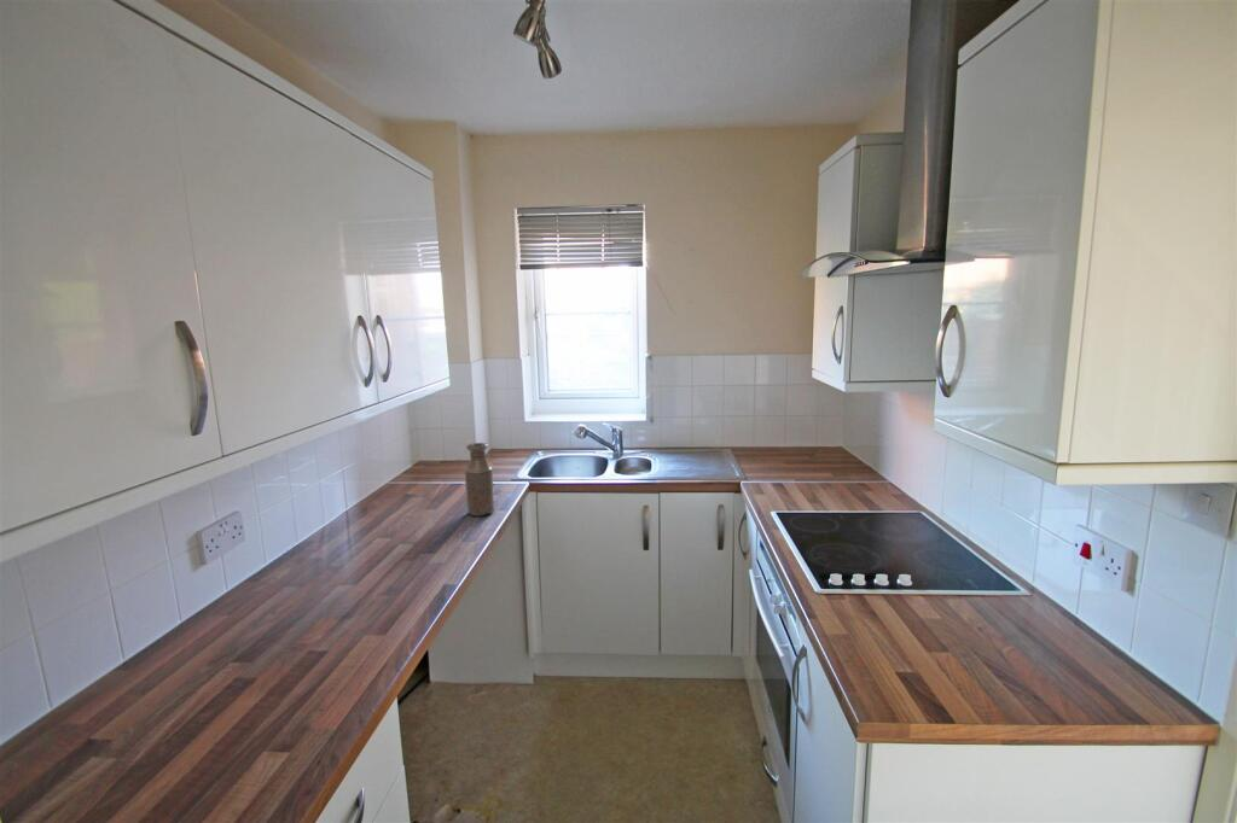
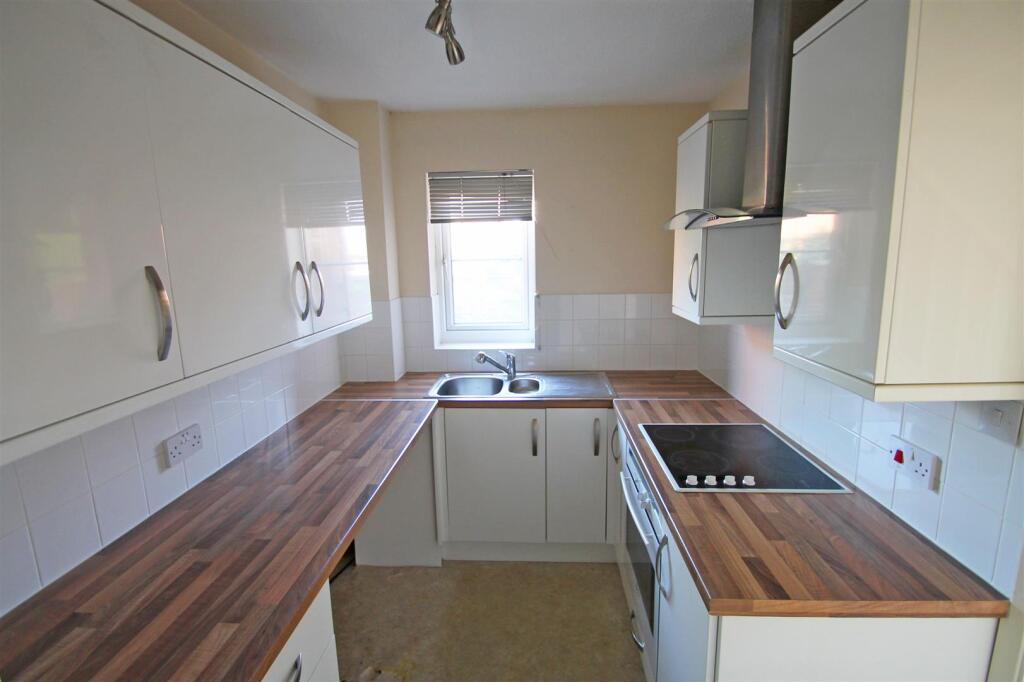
- bottle (478, 478)
